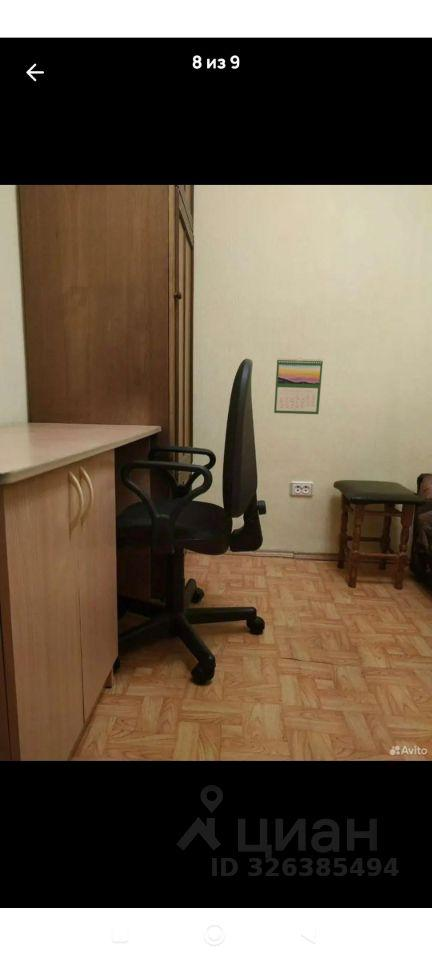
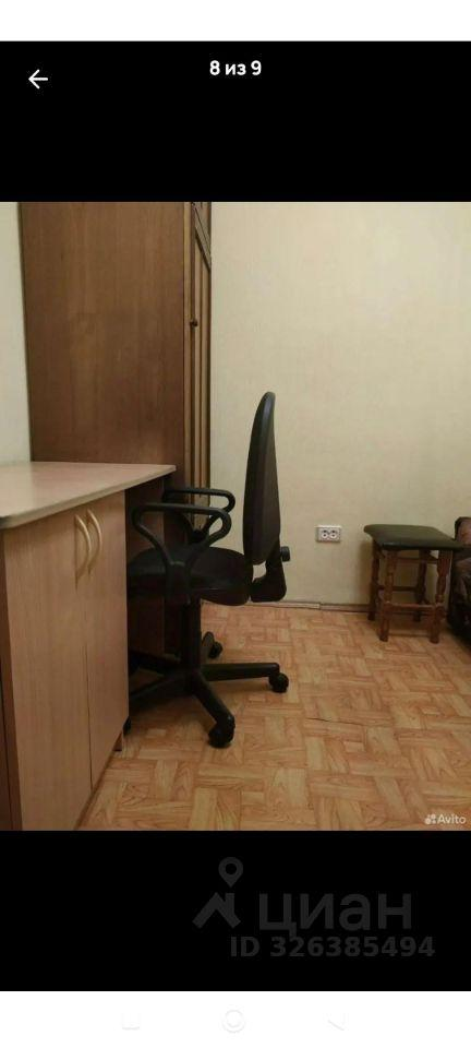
- calendar (298, 386)
